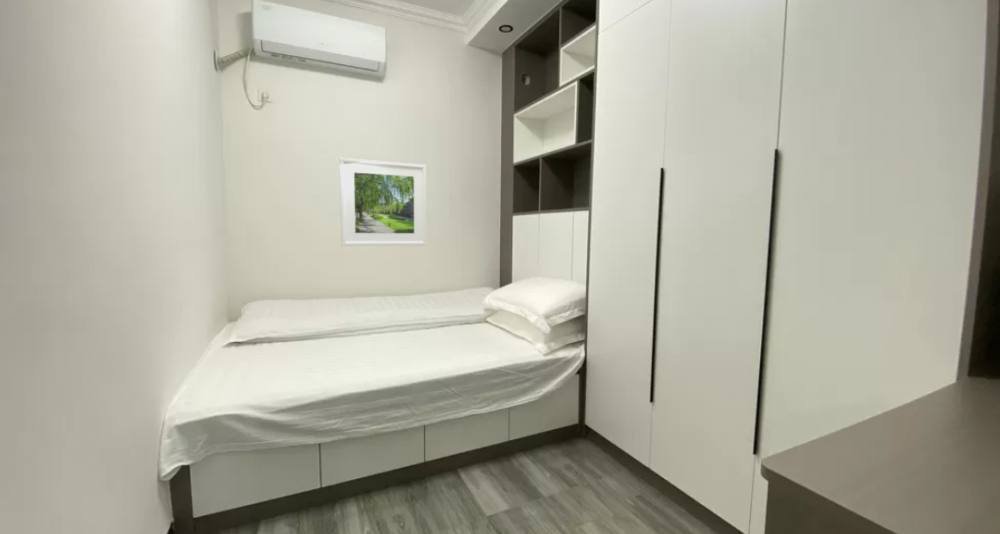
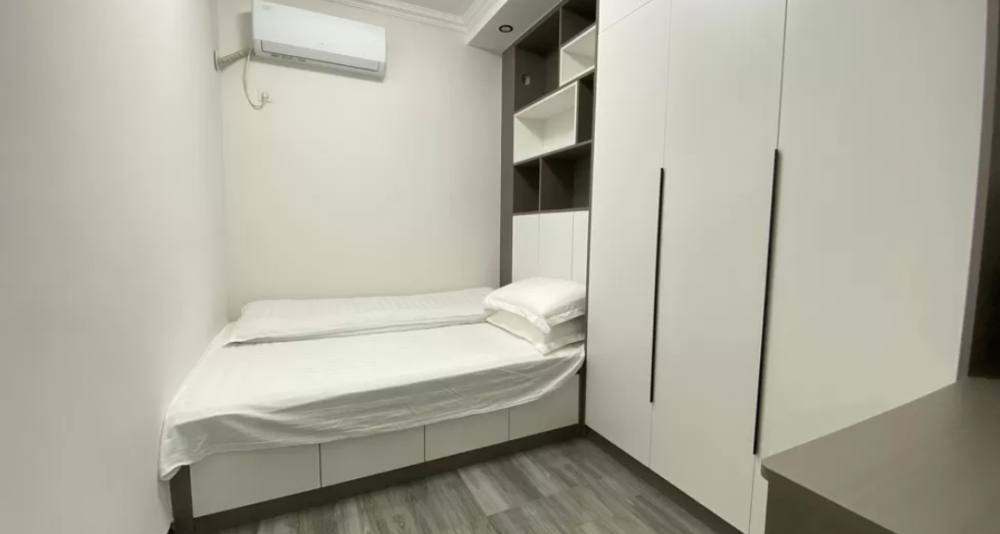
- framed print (385, 204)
